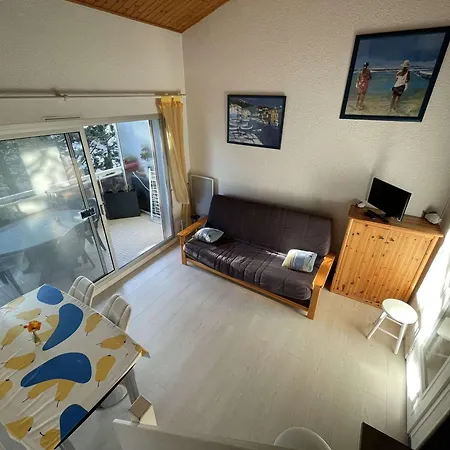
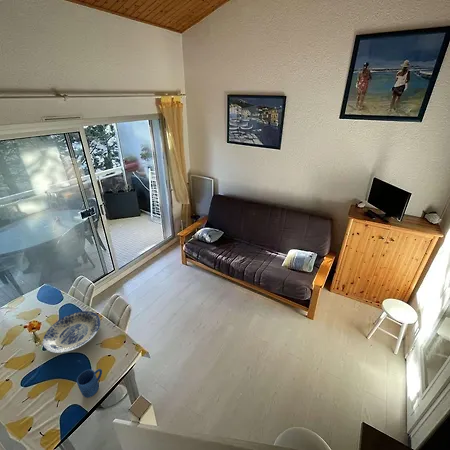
+ mug (91, 381)
+ plate (74, 333)
